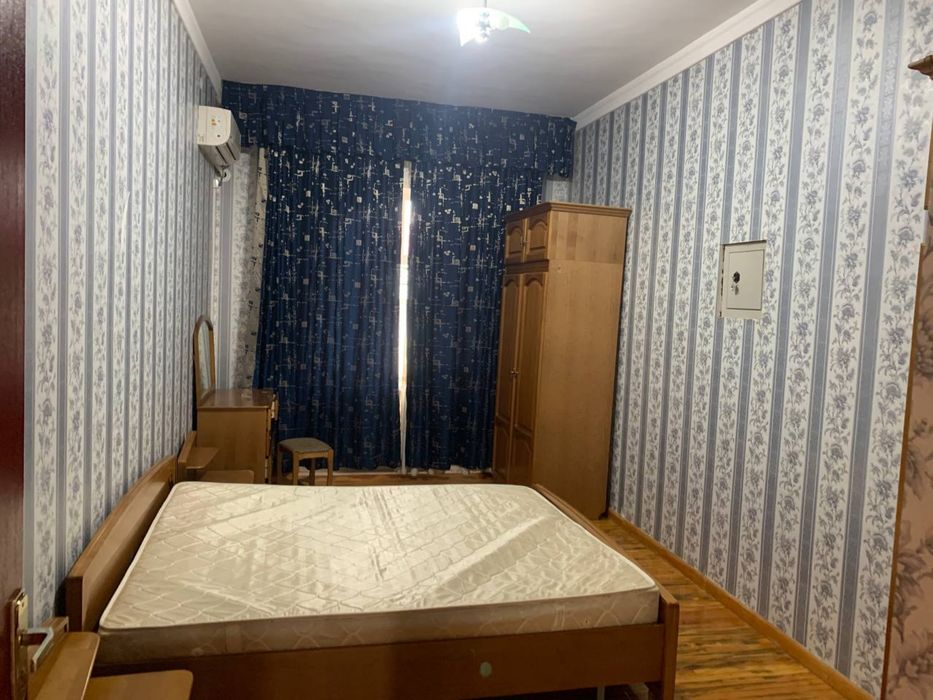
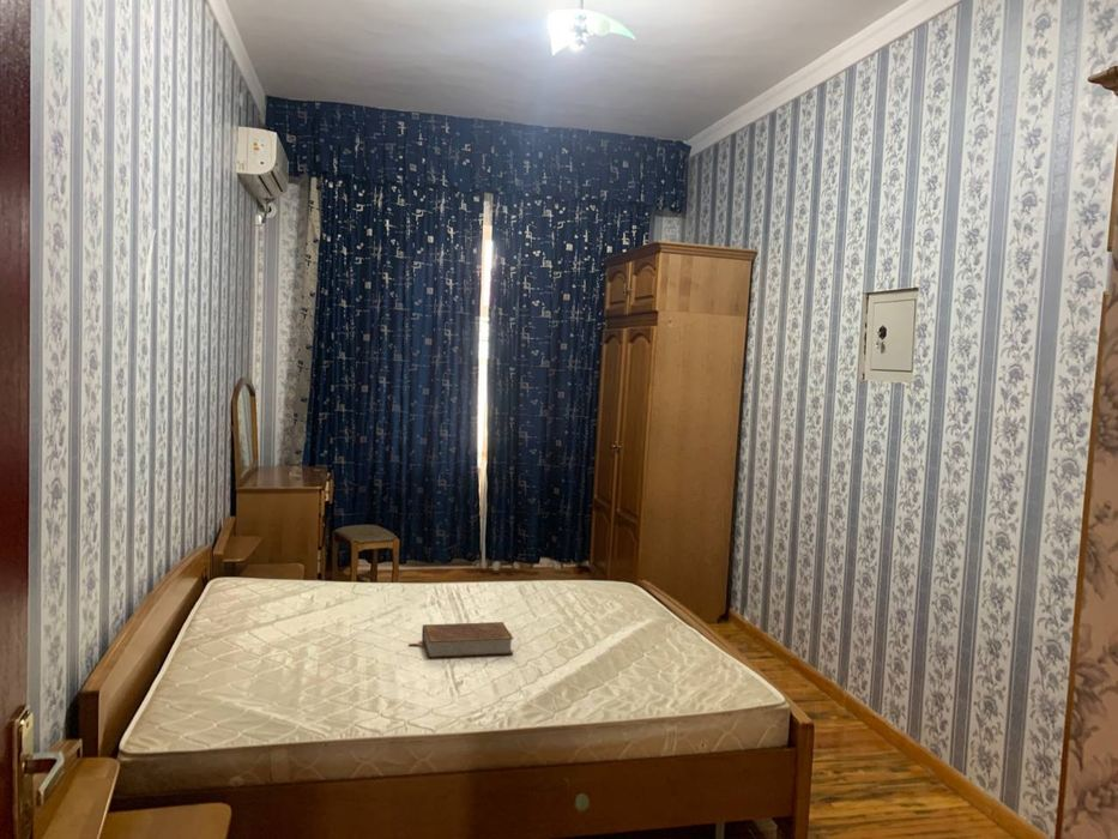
+ book (466, 639)
